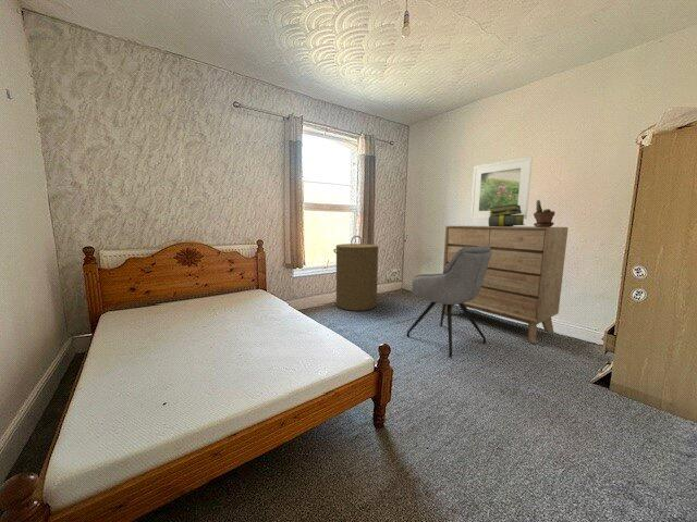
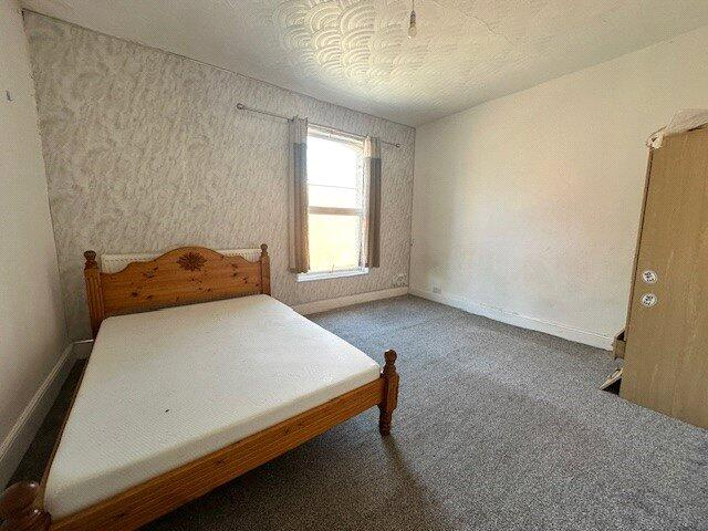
- dresser (497, 275)
- potted plant (543, 212)
- chair (450, 293)
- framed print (498, 190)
- laundry hamper (356, 270)
- stack of books (504, 215)
